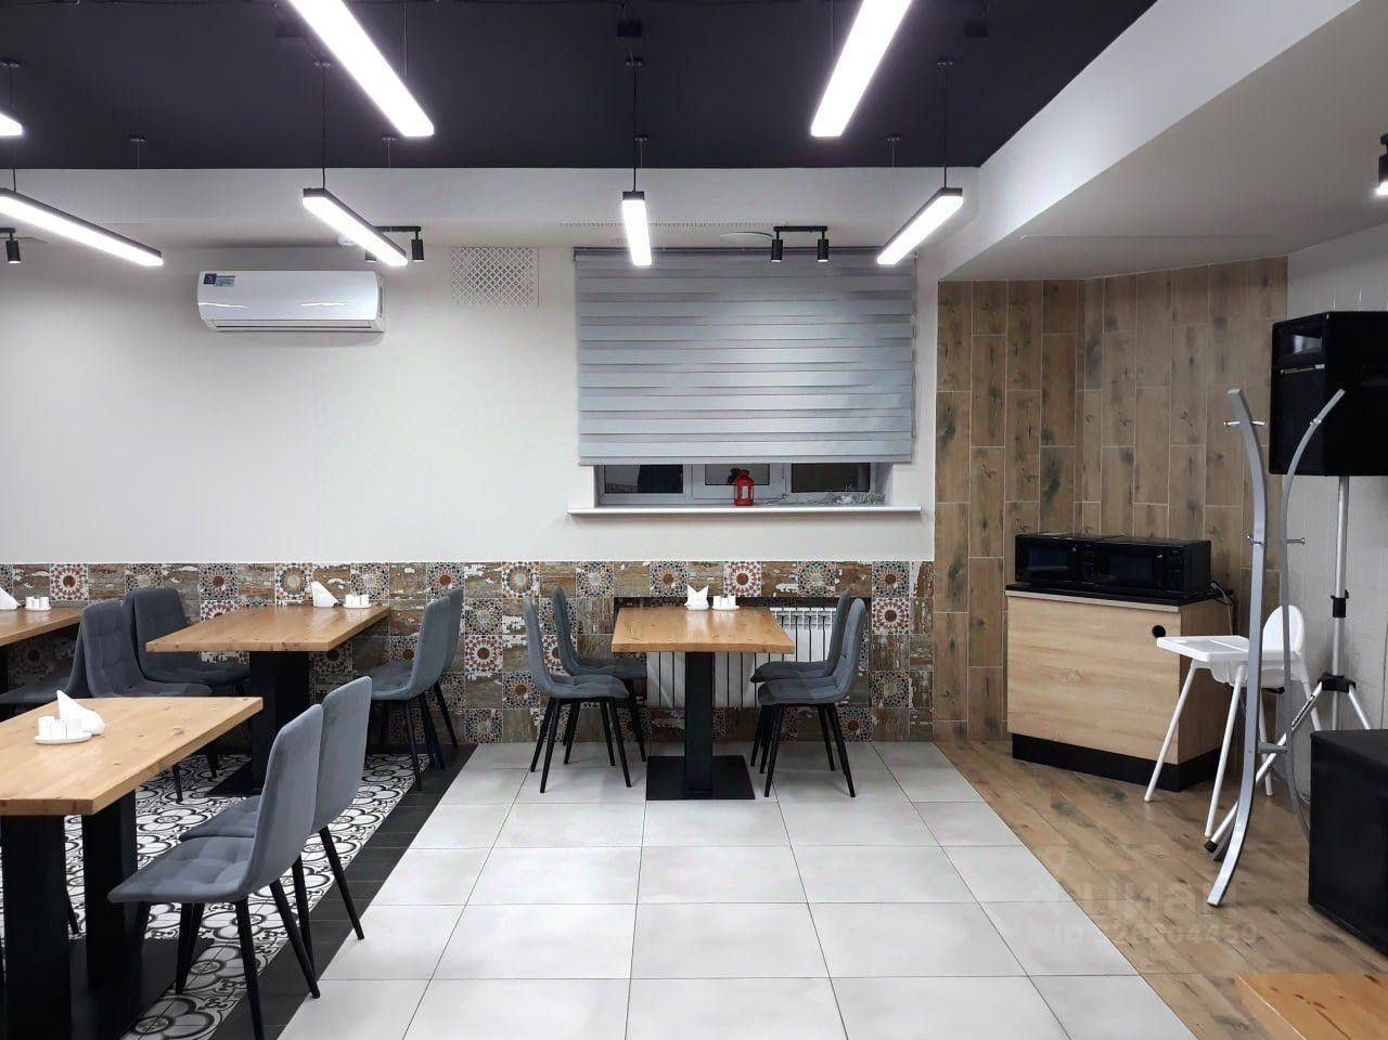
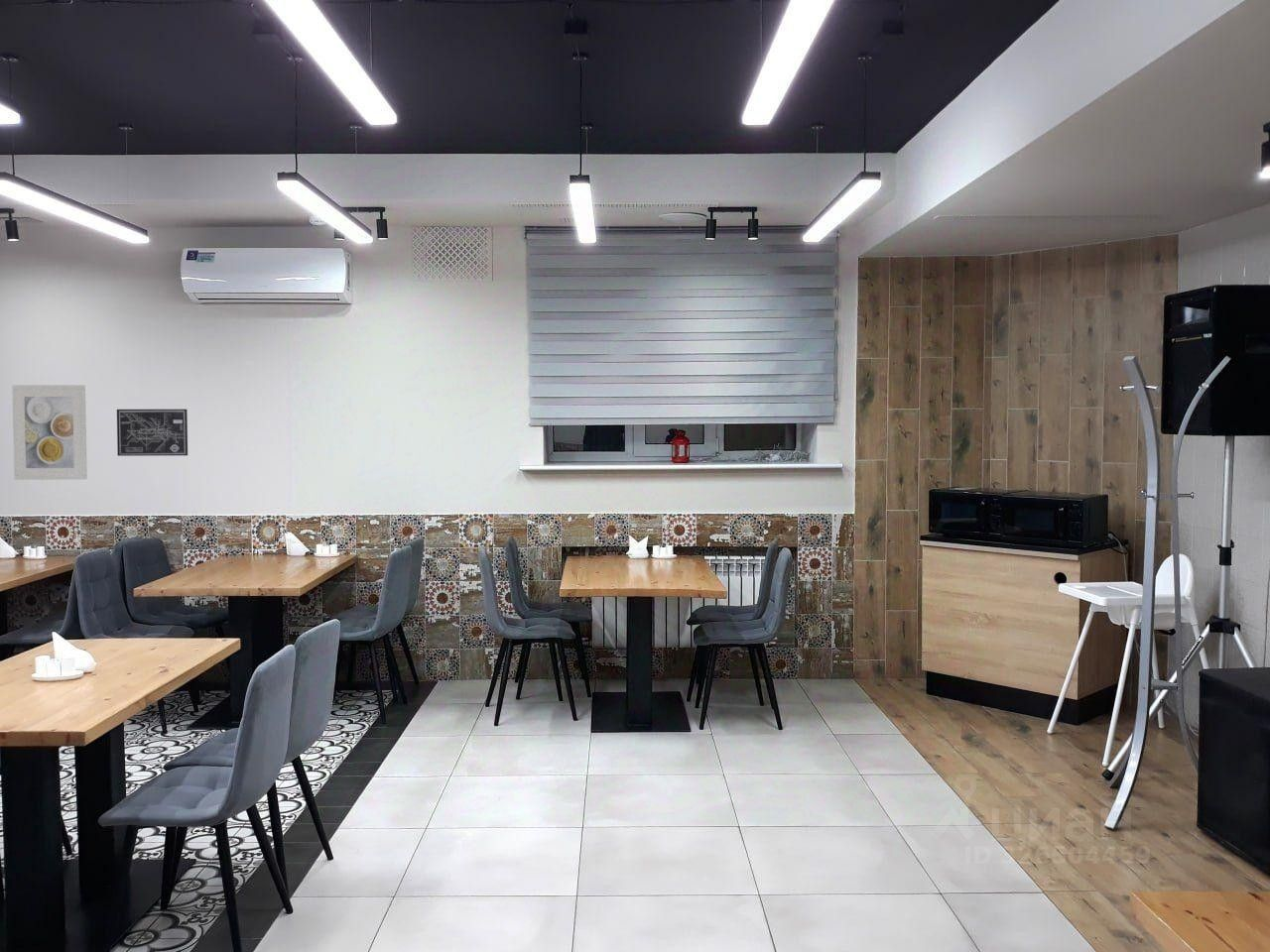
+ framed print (50, 432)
+ wall art (152, 432)
